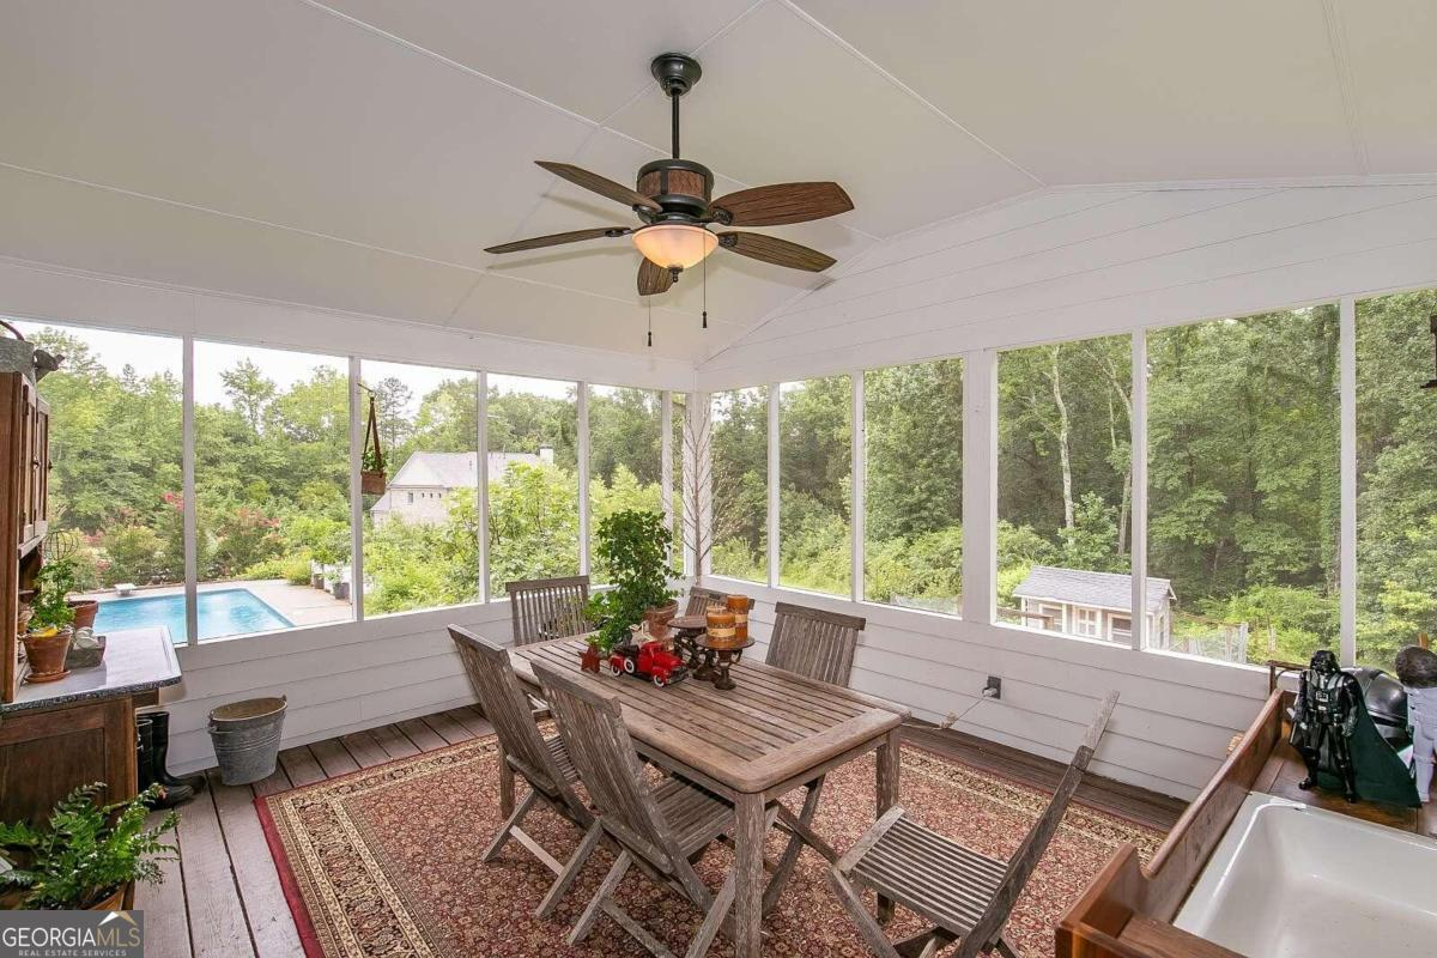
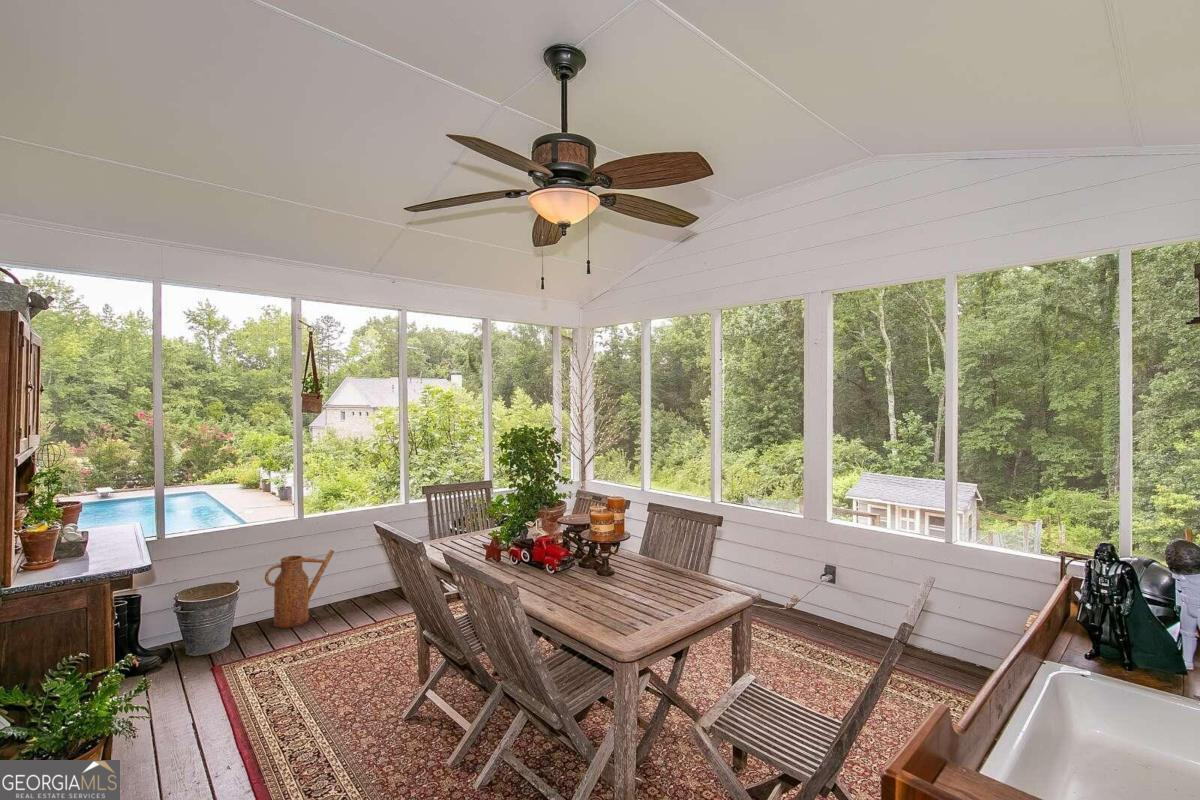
+ watering can (300, 587)
